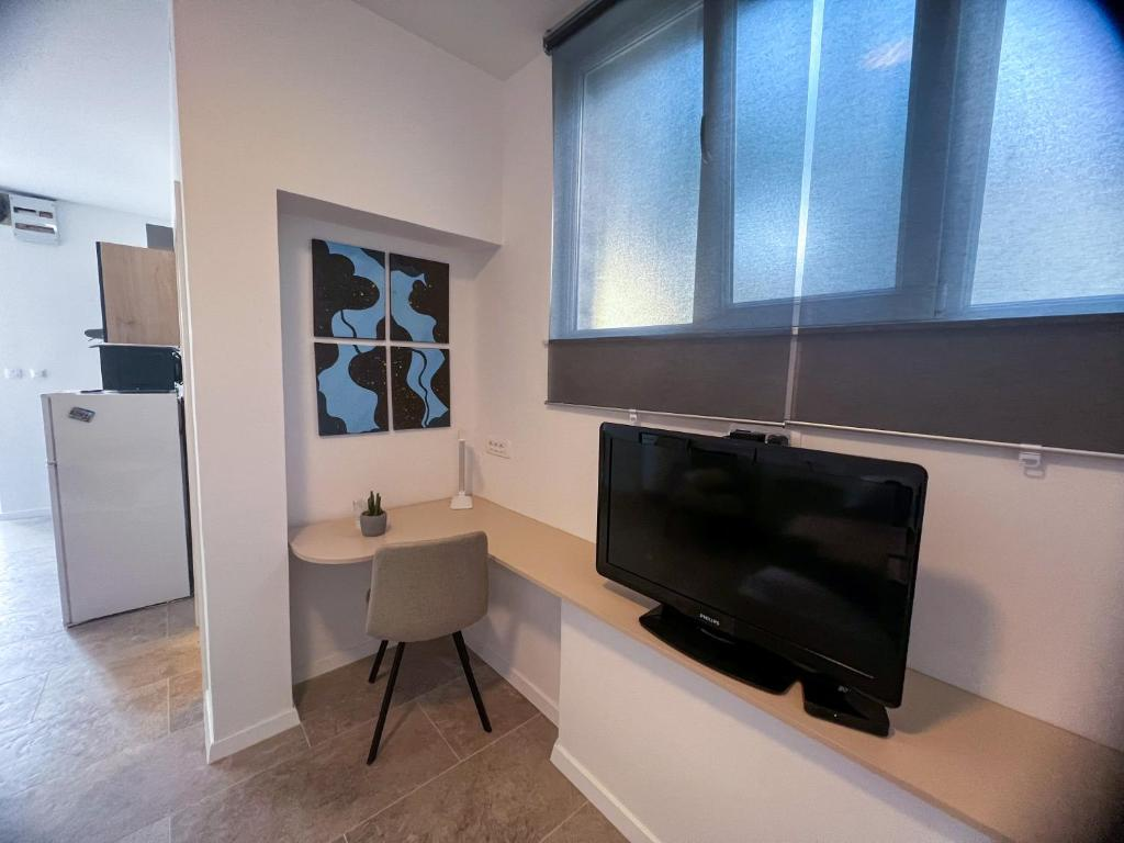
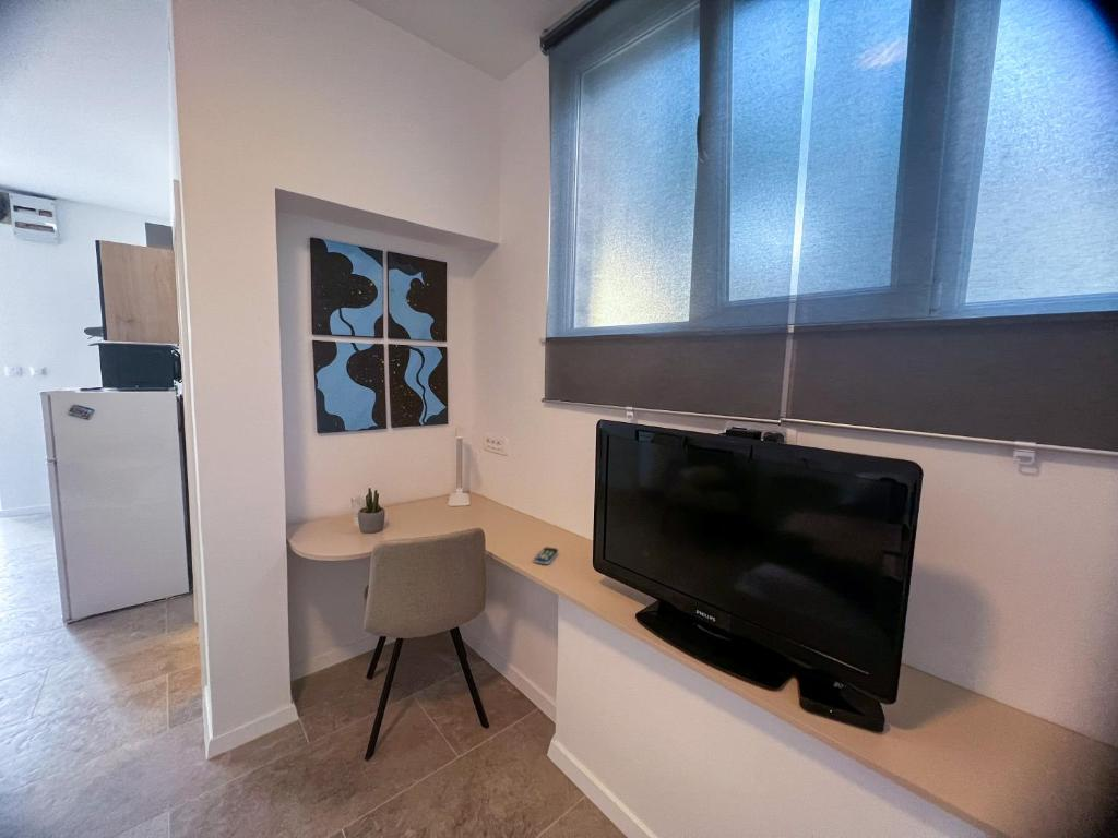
+ remote control (546, 554)
